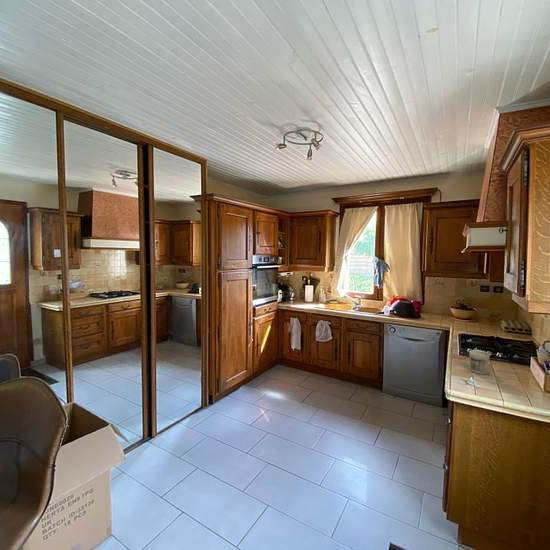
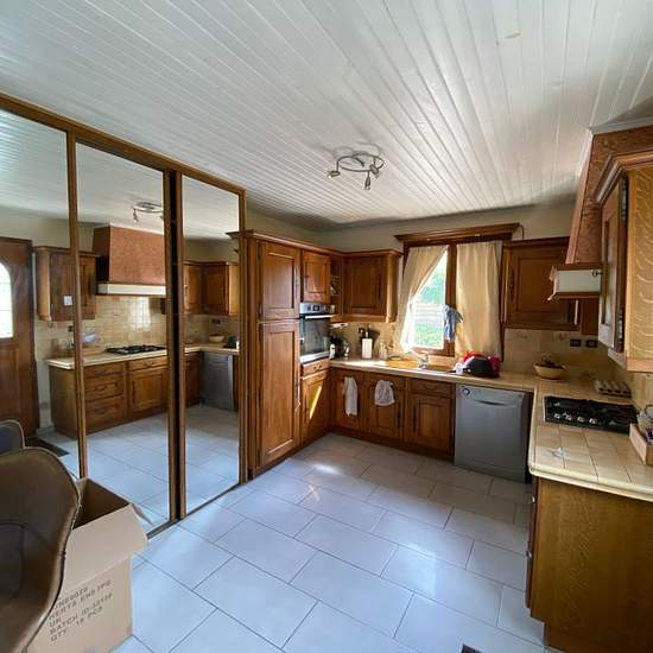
- jar (478, 361)
